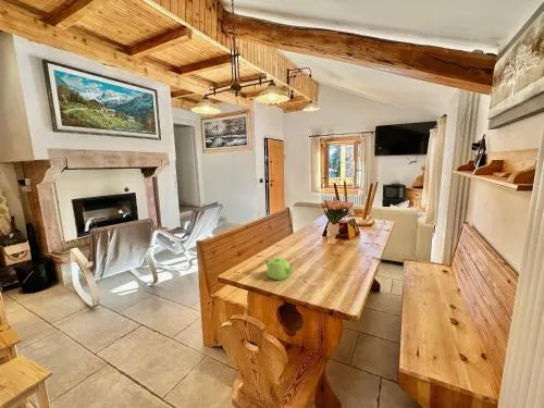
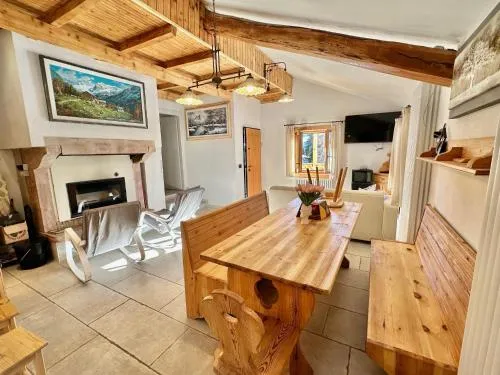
- teapot (280, 267)
